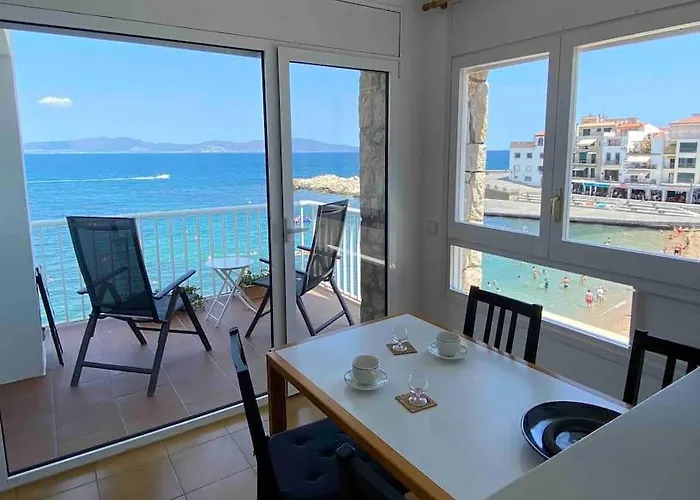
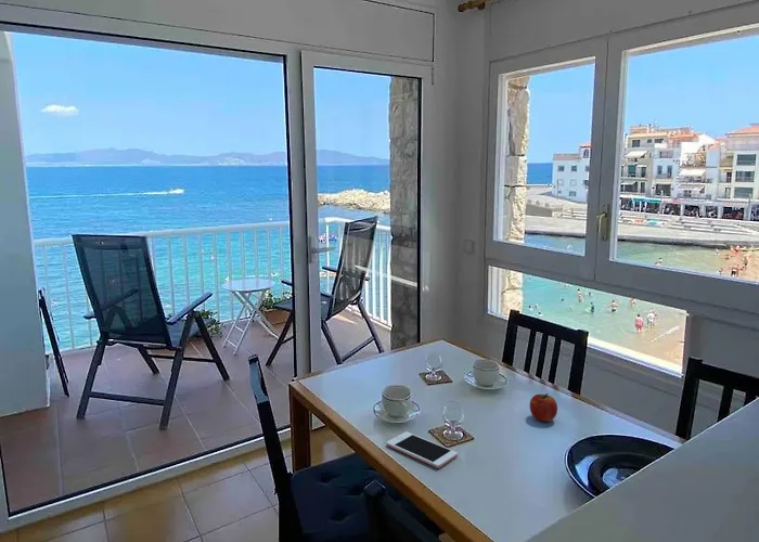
+ cell phone (421, 449)
+ fruit (543, 405)
